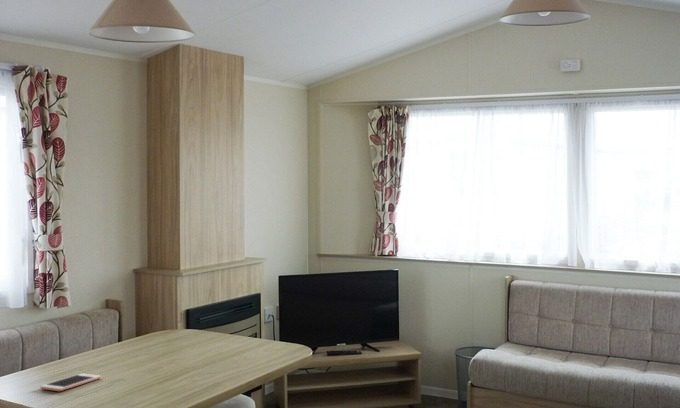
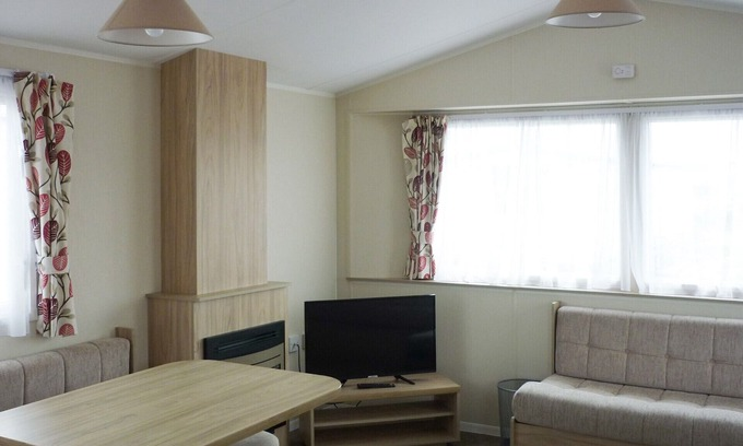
- cell phone (71, 382)
